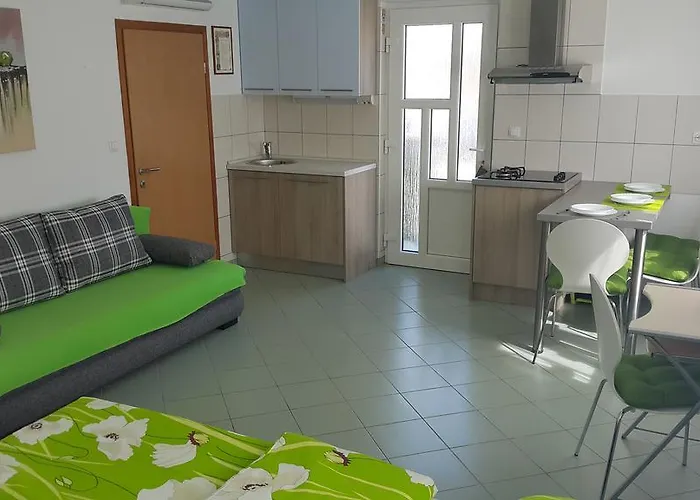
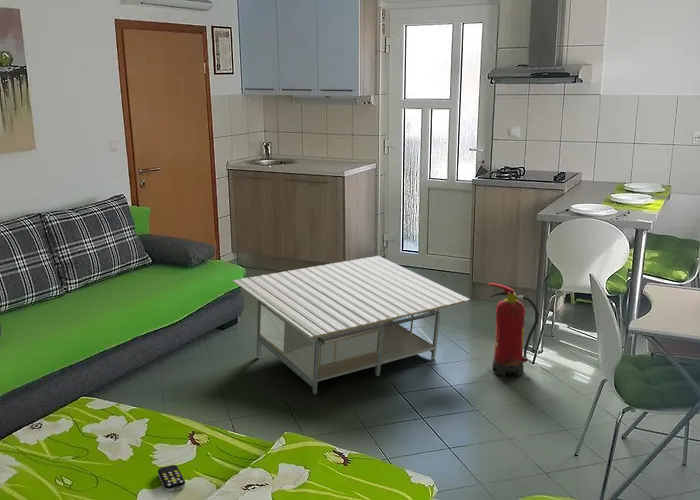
+ coffee table (350, 321)
+ fire extinguisher (511, 328)
+ remote control (171, 477)
